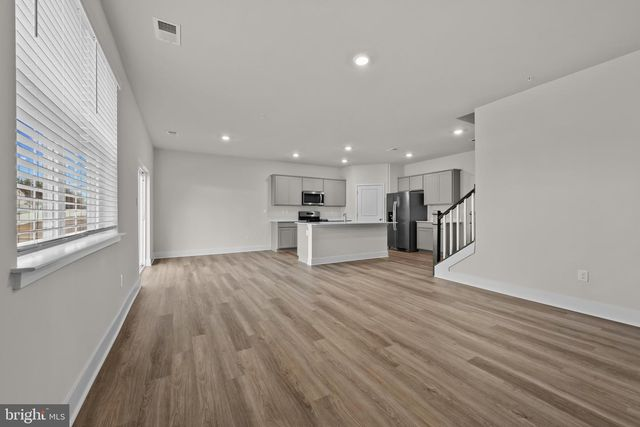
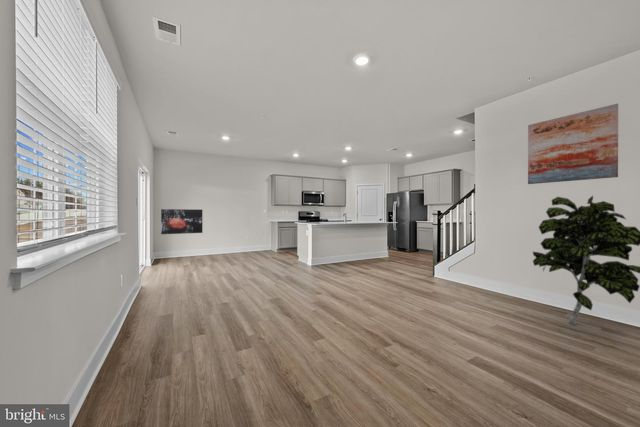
+ wall art (568, 148)
+ indoor plant (584, 260)
+ wall art (182, 221)
